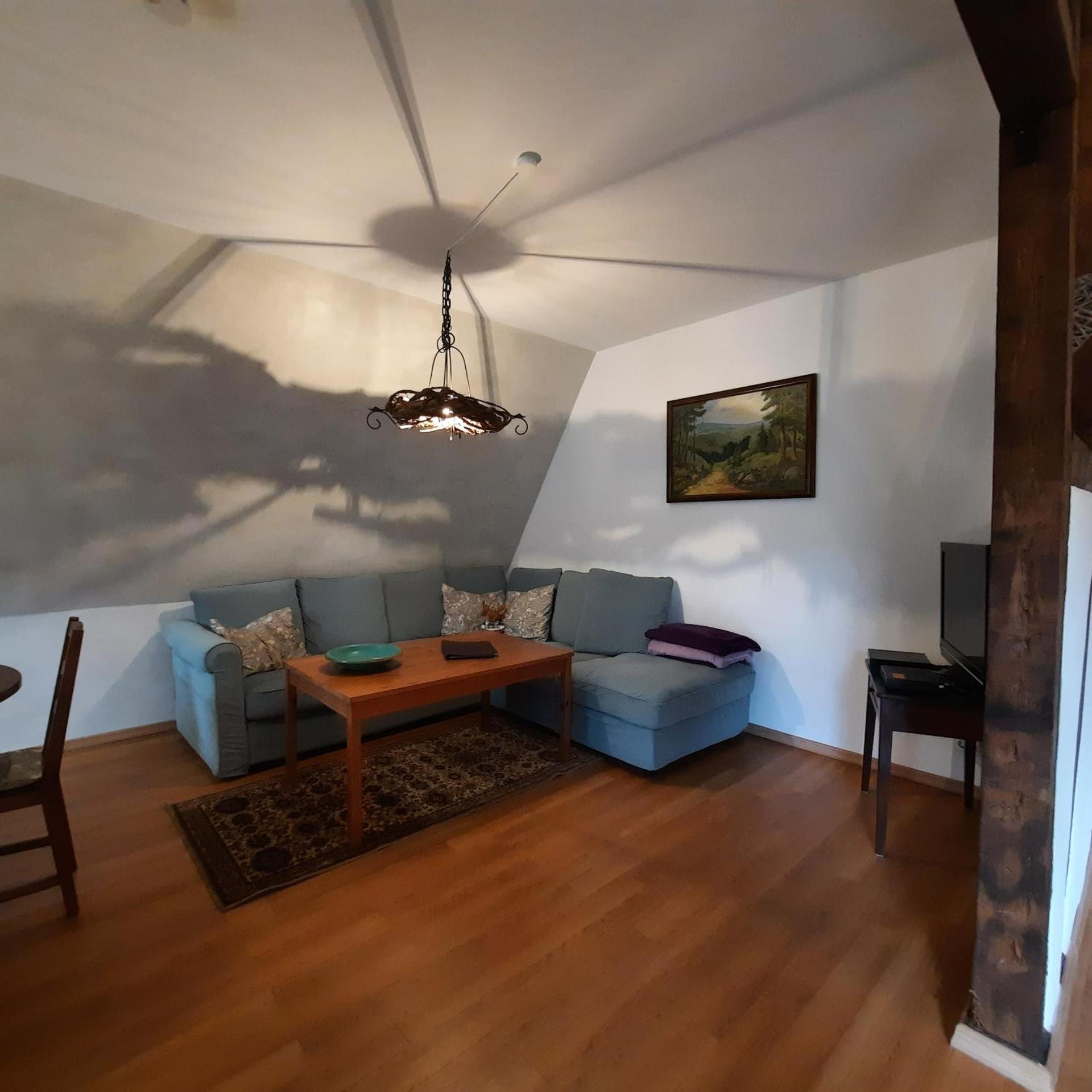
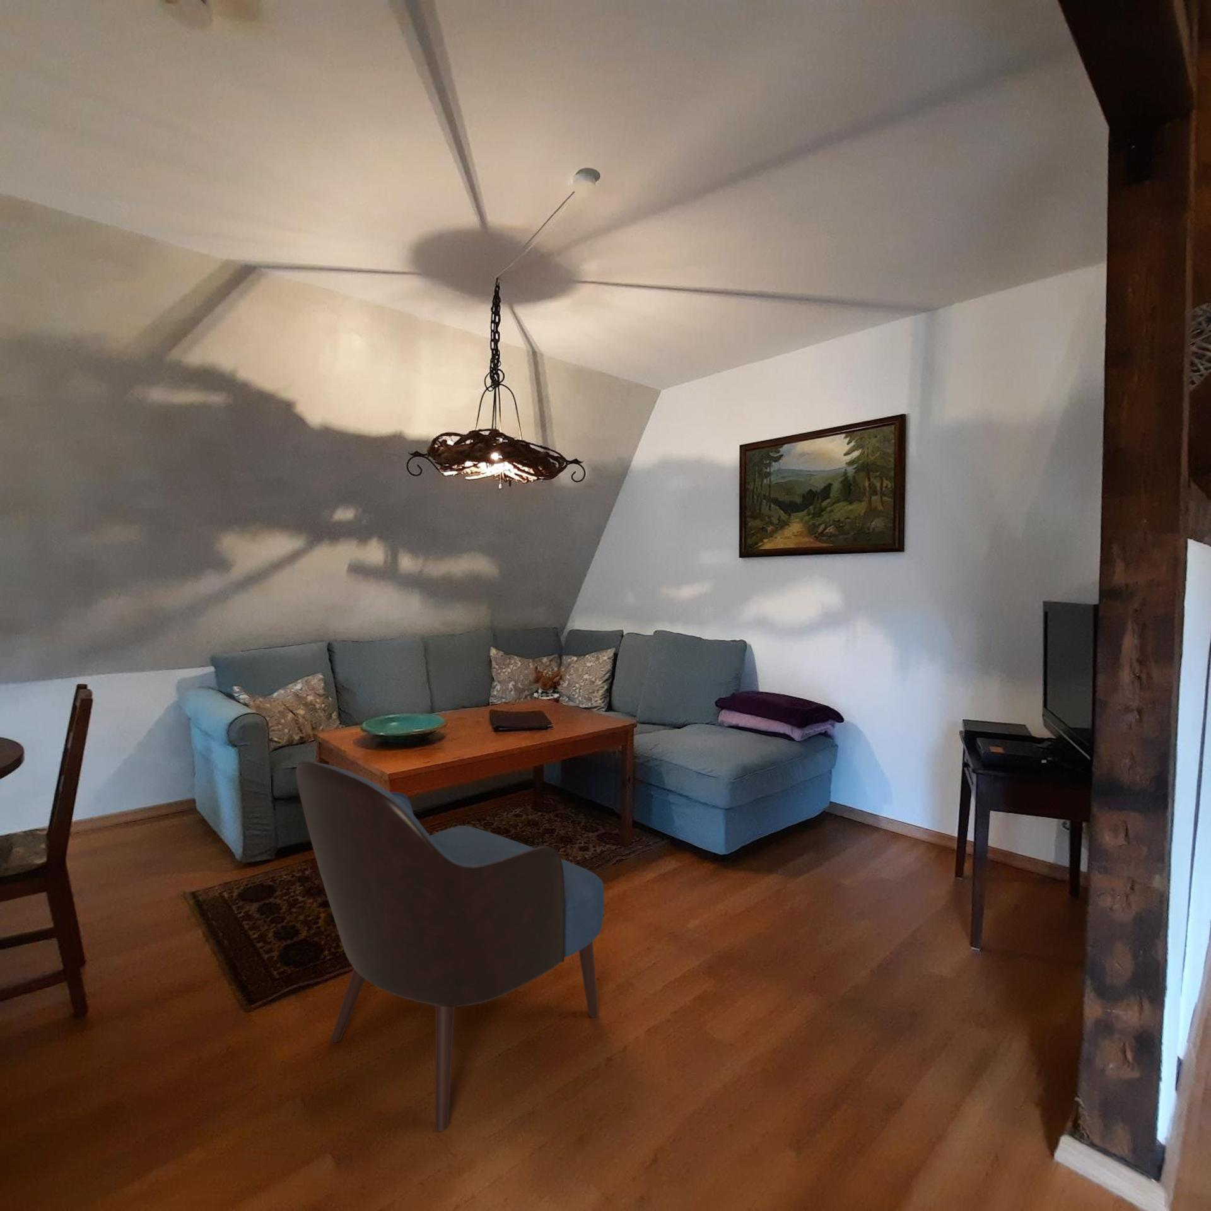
+ armchair (447, 888)
